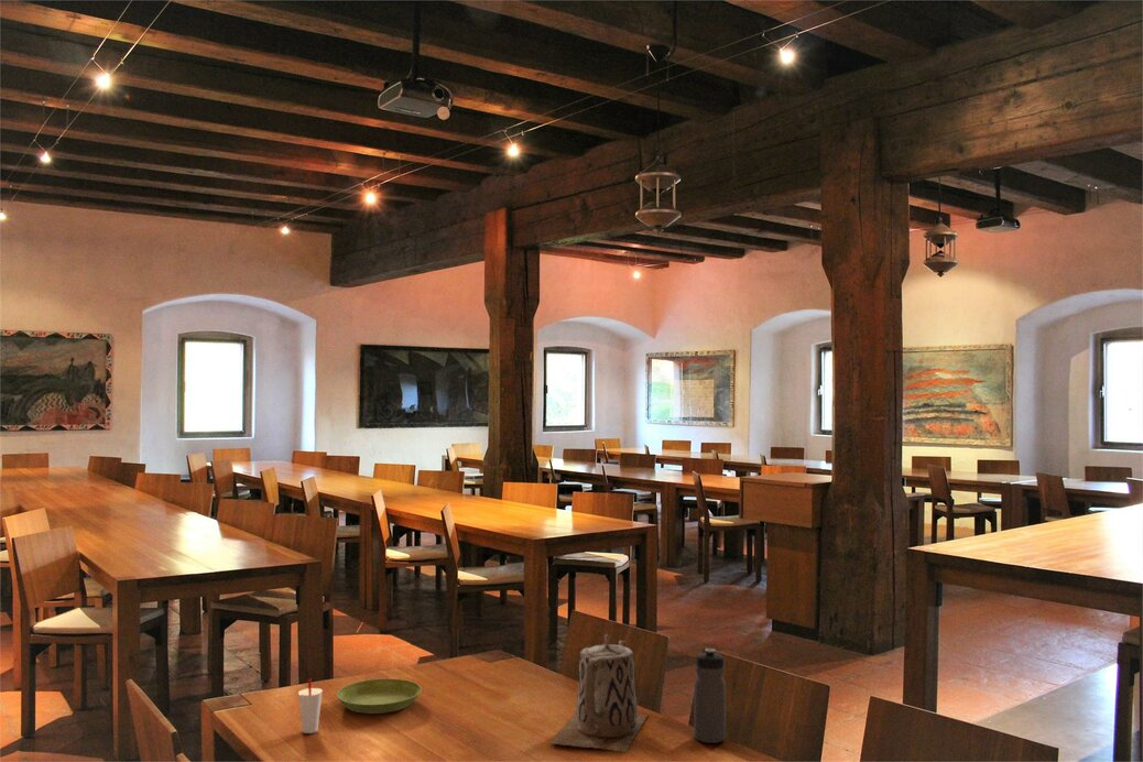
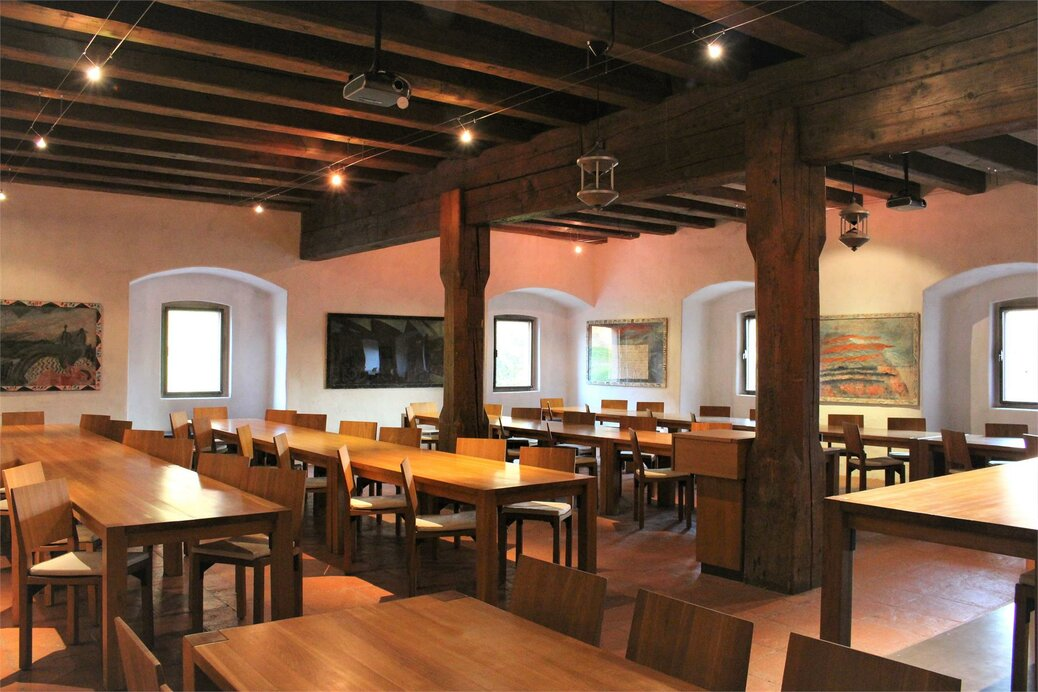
- teapot (600, 682)
- saucer (379, 697)
- water bottle (709, 693)
- cup (309, 704)
